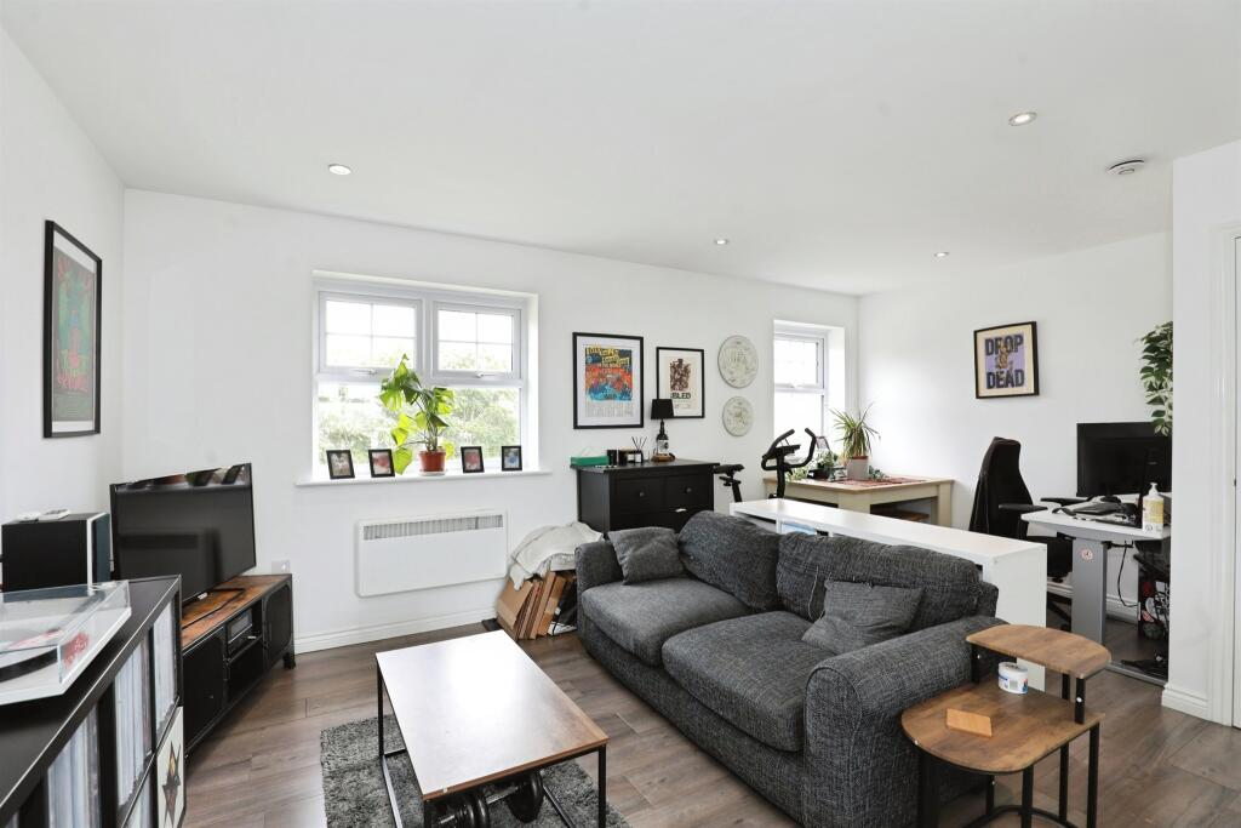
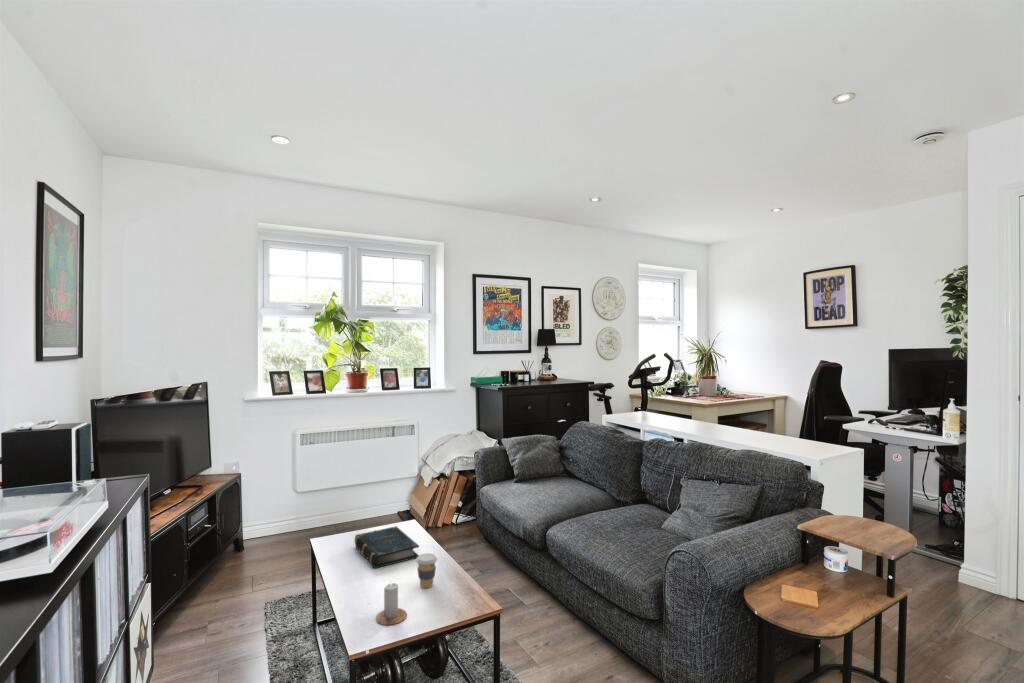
+ coffee cup (426, 571)
+ candle (391, 595)
+ book (385, 546)
